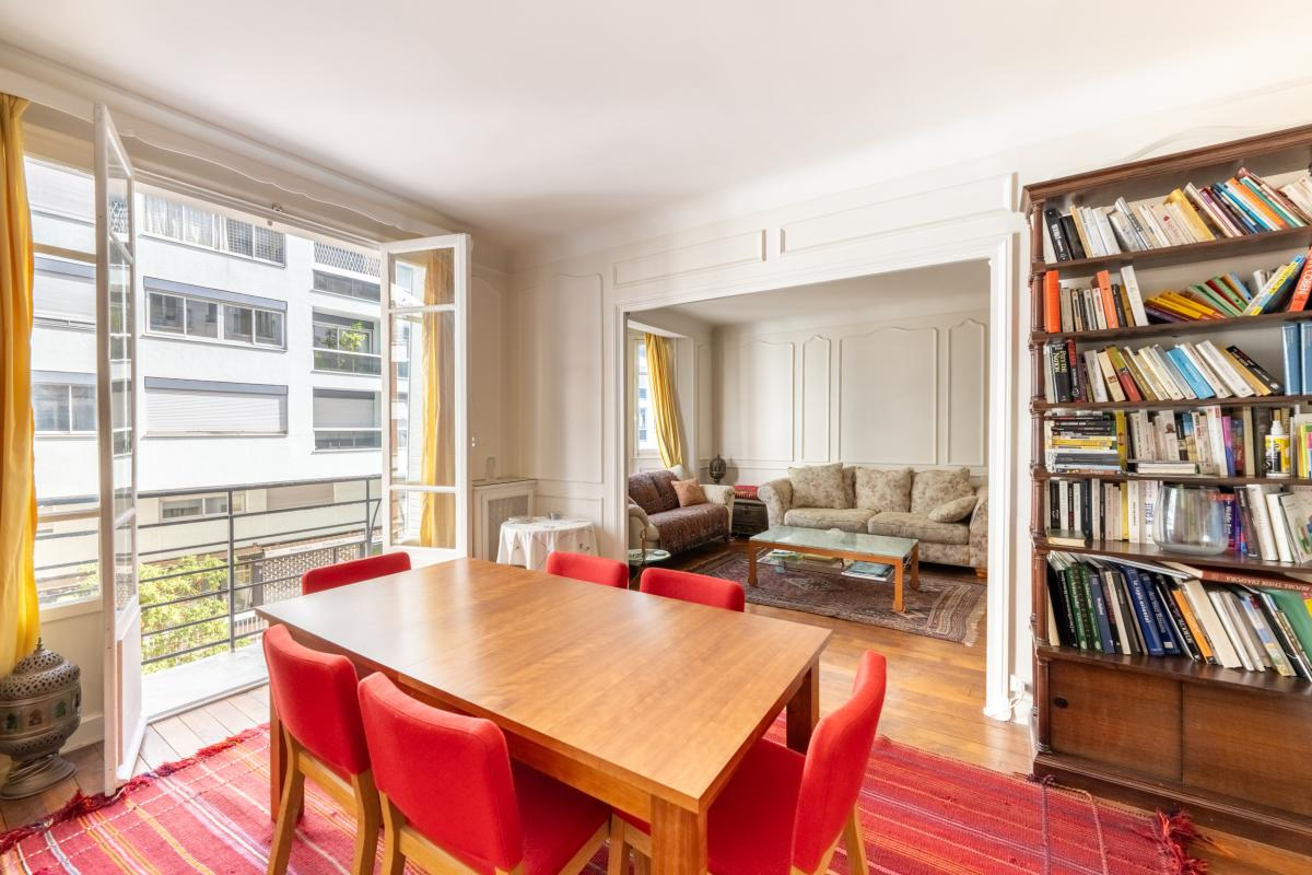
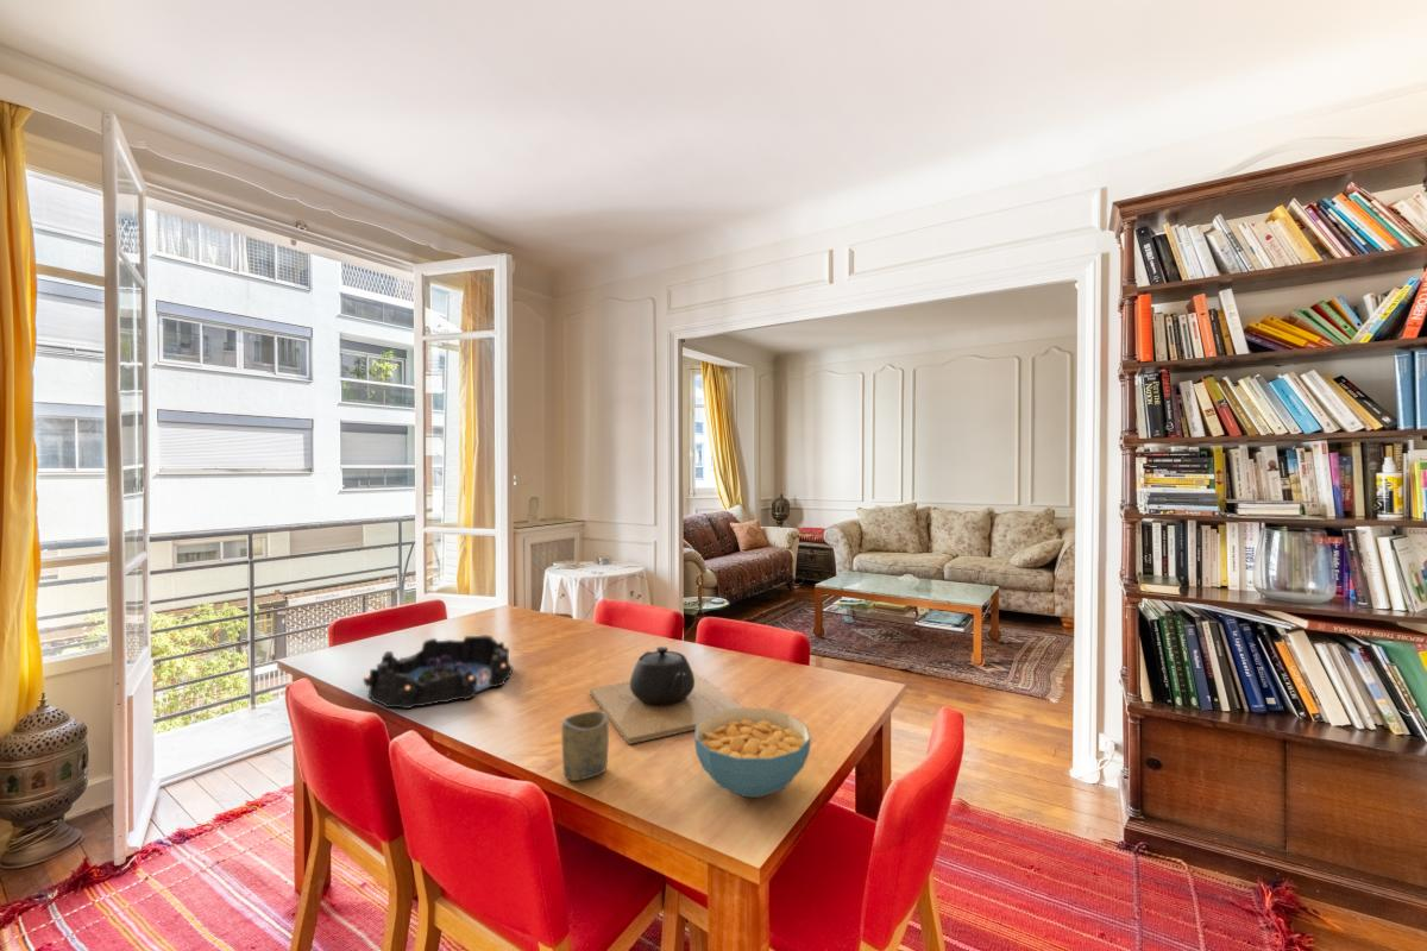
+ cereal bowl (752, 760)
+ teapot (665, 676)
+ cup (585, 744)
+ decorative bowl (444, 665)
